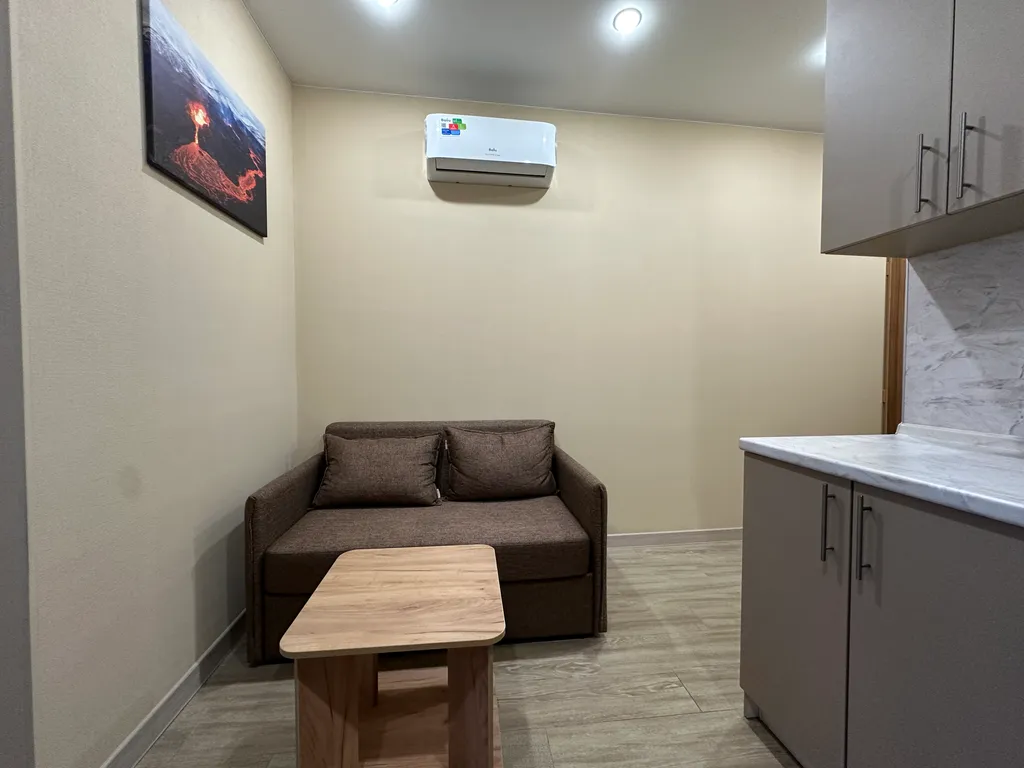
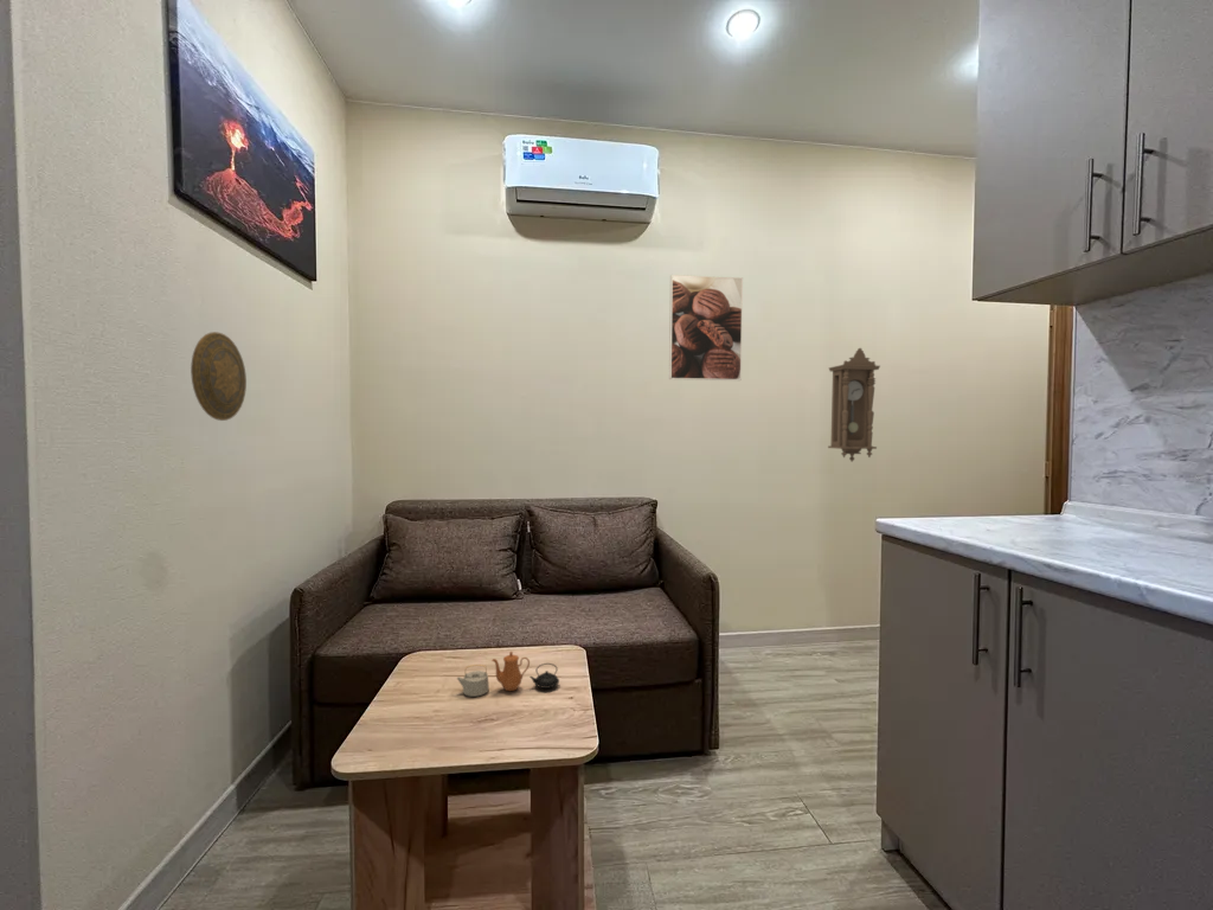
+ teapot (508, 669)
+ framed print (705, 328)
+ pendulum clock (853, 405)
+ decorative plate (224, 377)
